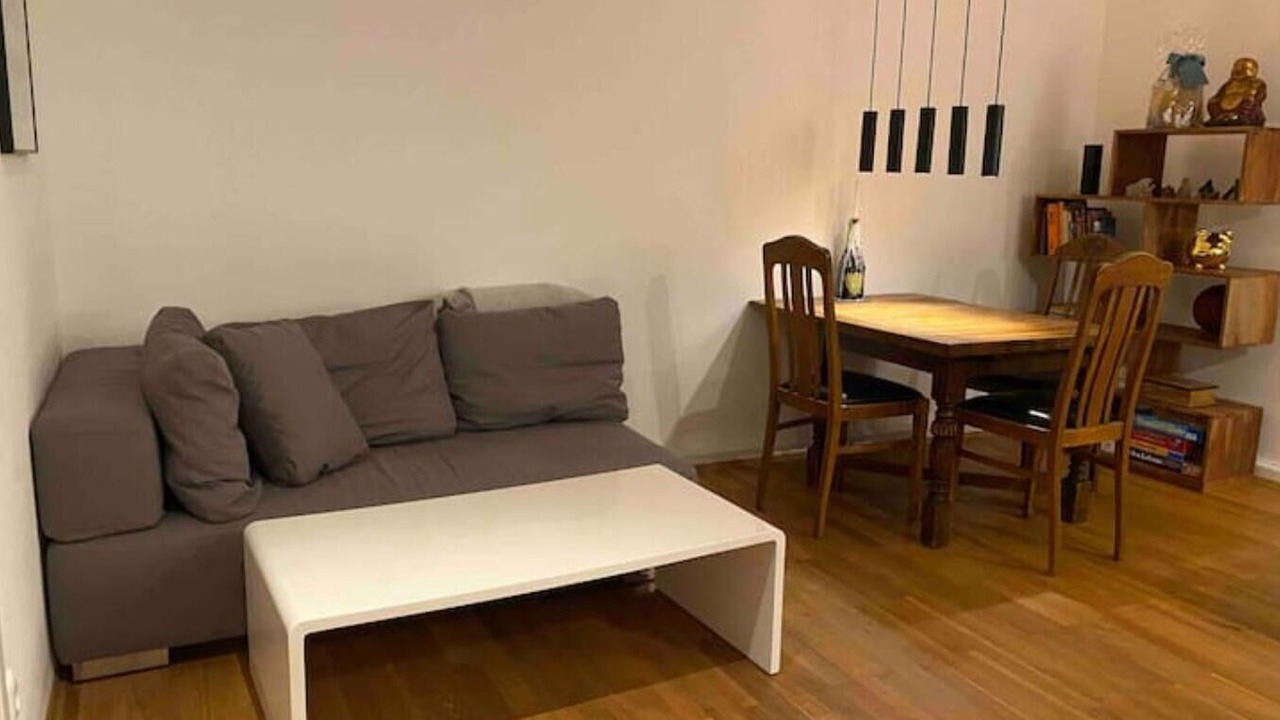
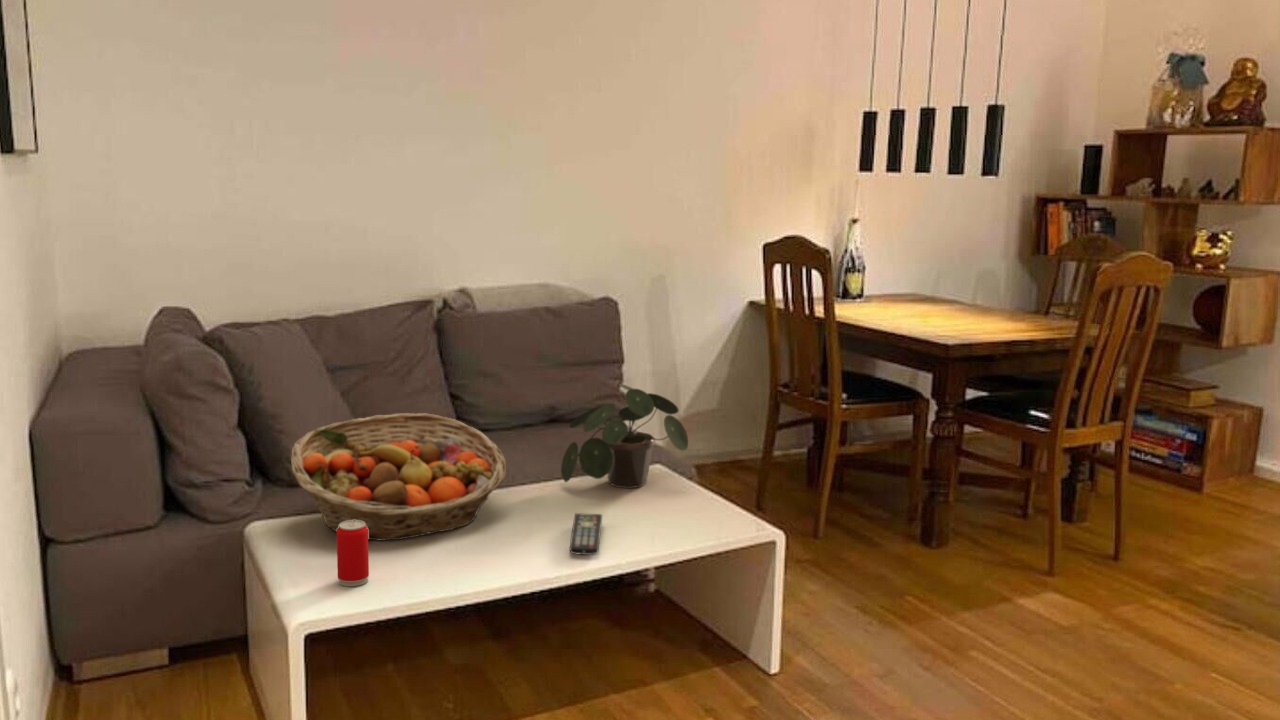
+ beverage can (352, 552)
+ remote control (586, 532)
+ fruit basket (400, 474)
+ potted plant (623, 434)
